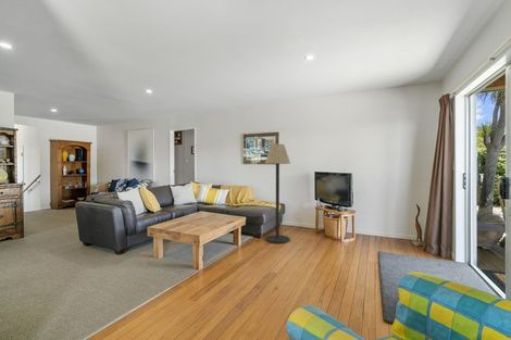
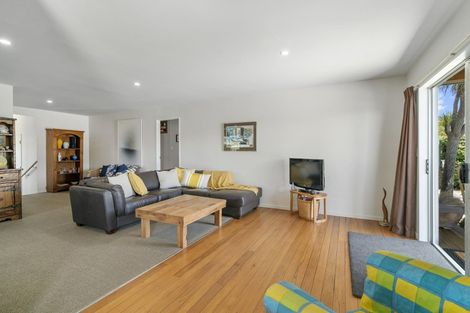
- floor lamp (277, 191)
